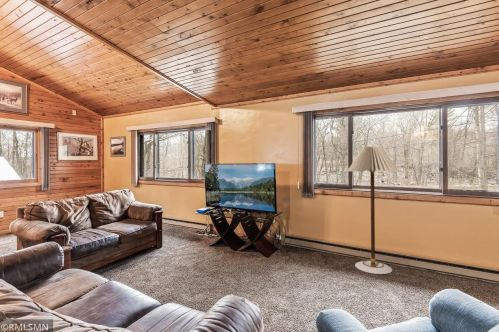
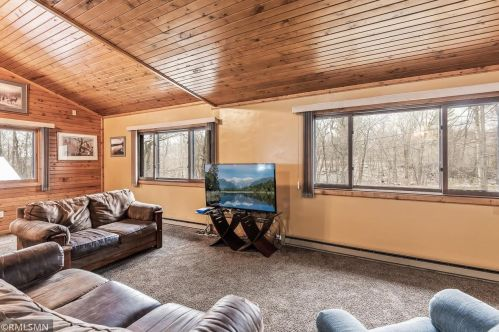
- floor lamp (372, 206)
